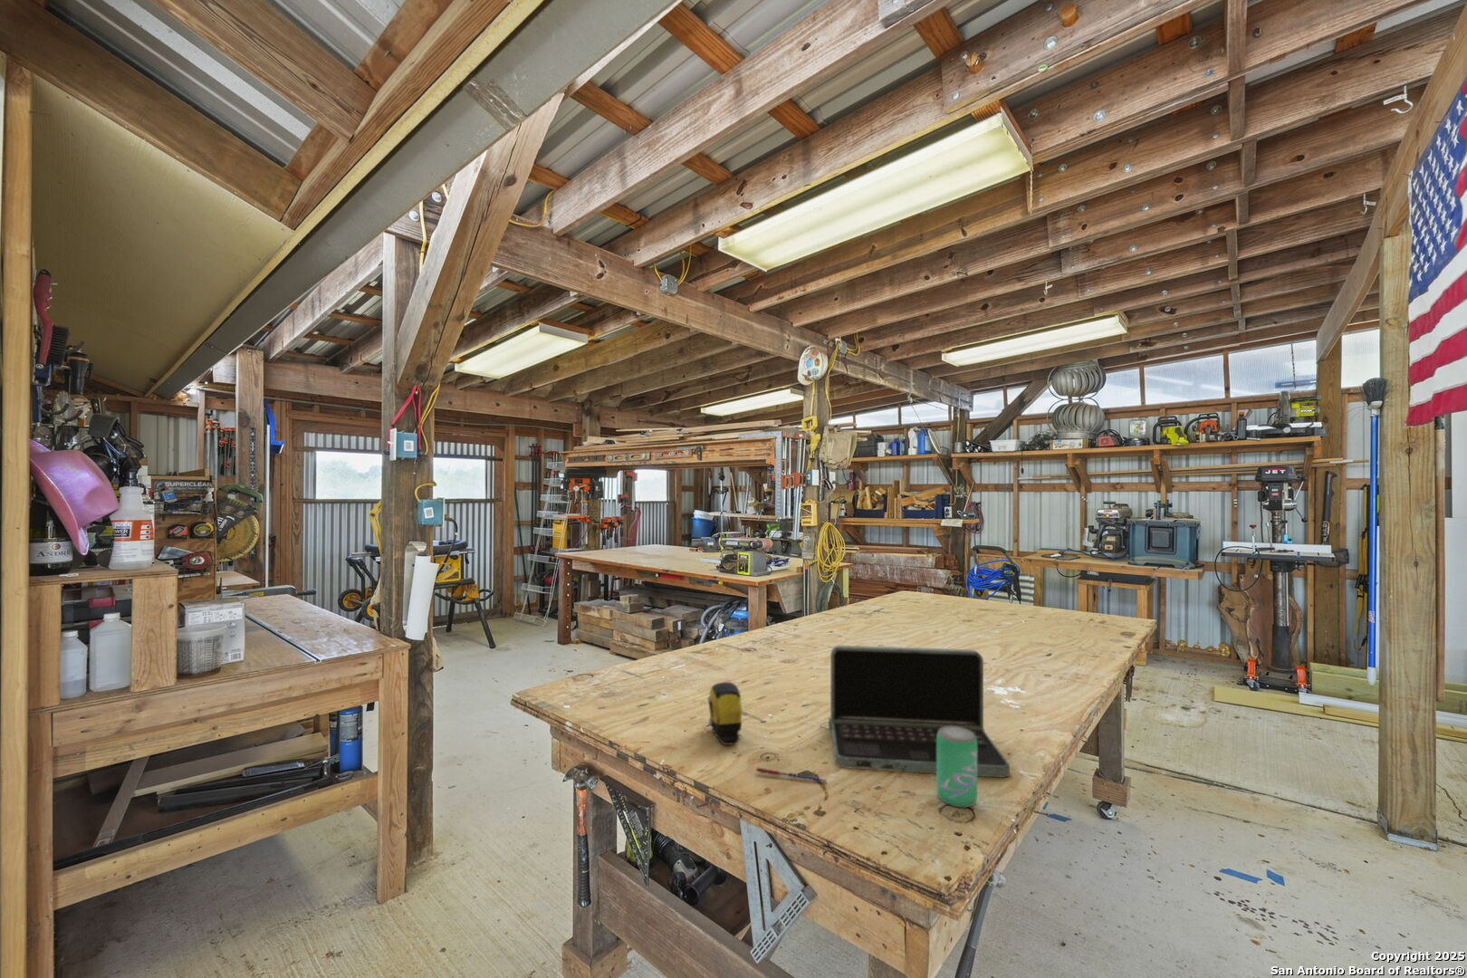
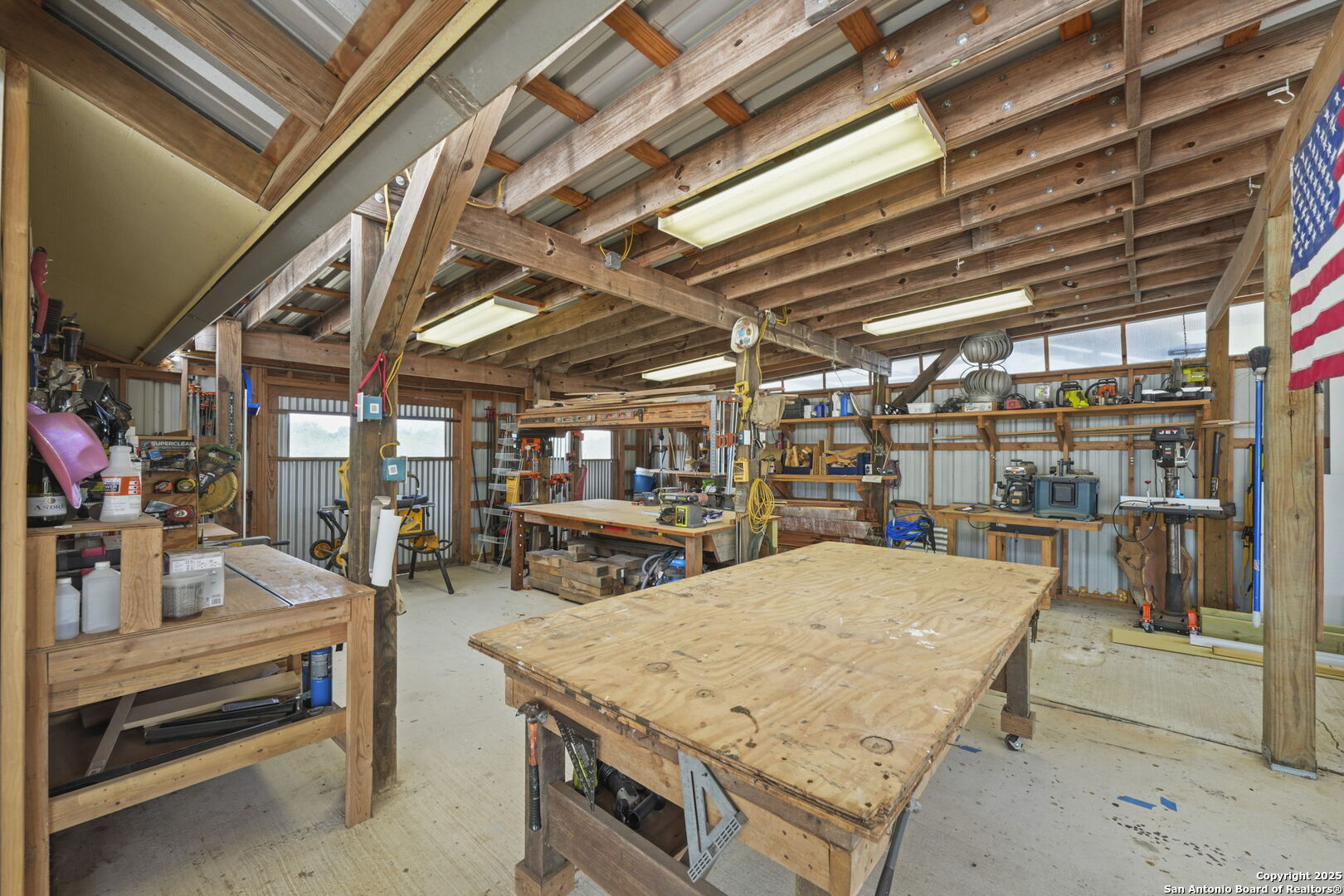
- pen (790, 774)
- laptop (906, 701)
- beverage can (956, 765)
- tape measure (723, 709)
